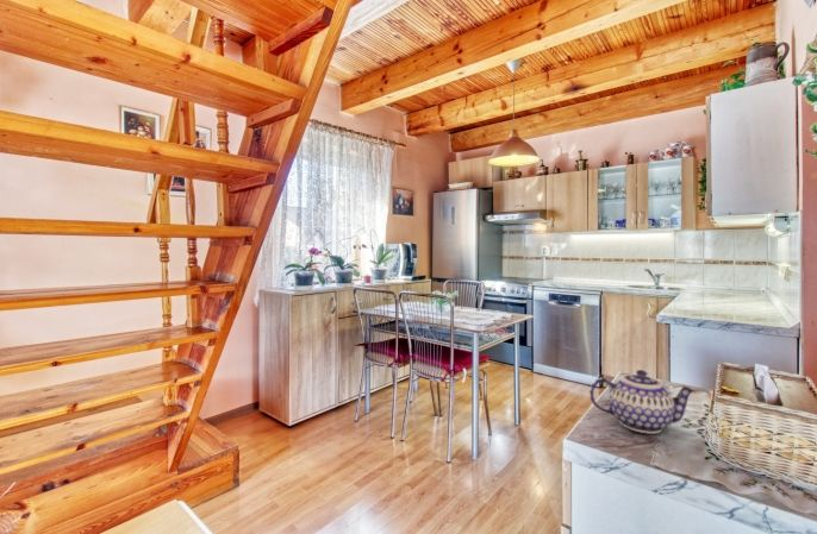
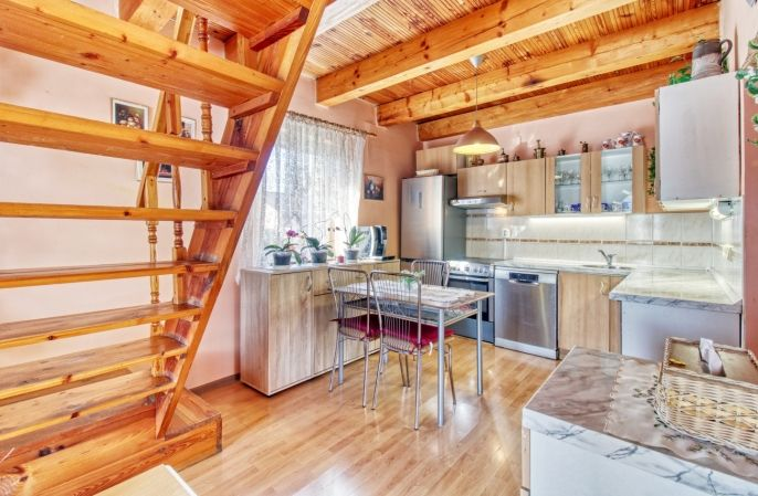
- teapot (641, 397)
